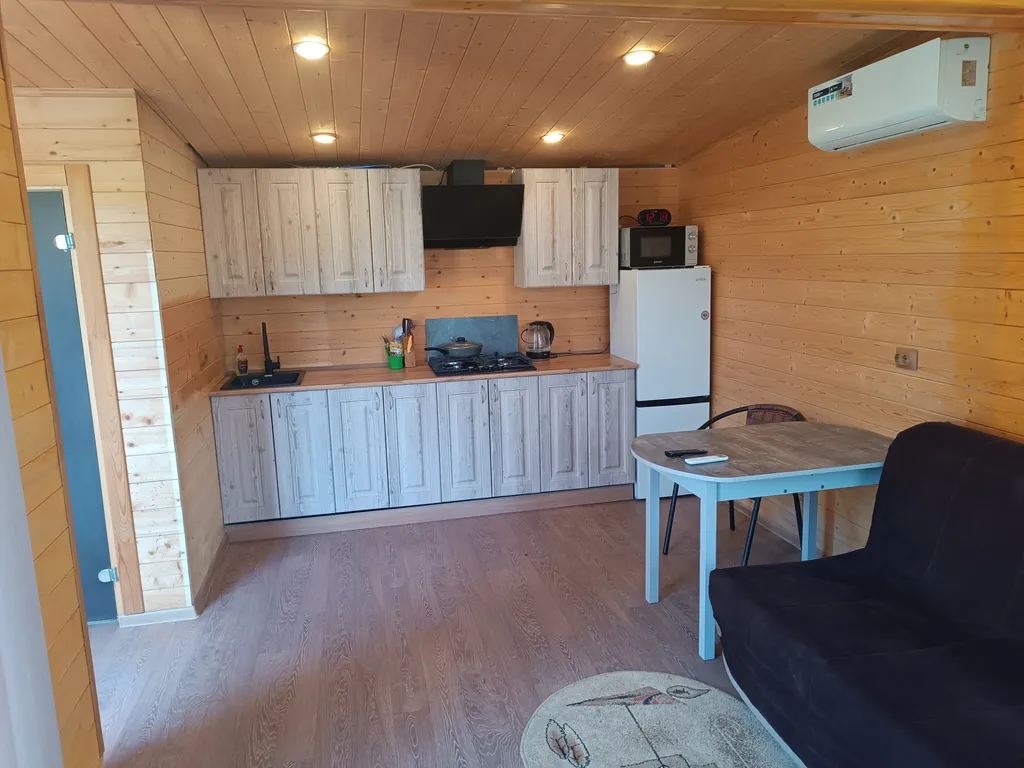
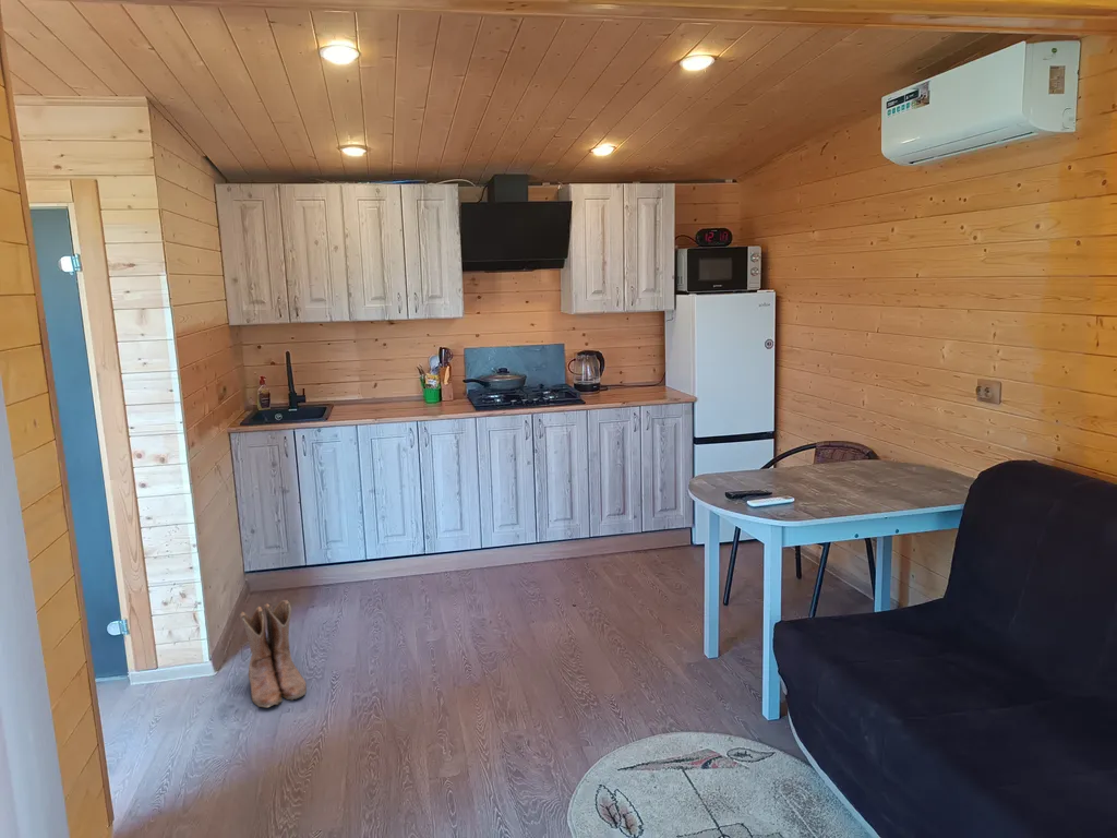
+ boots (273, 649)
